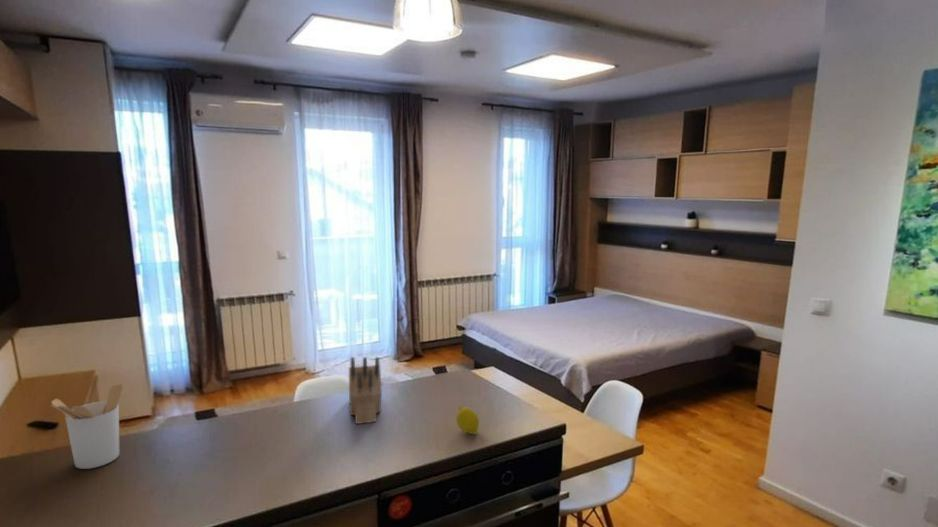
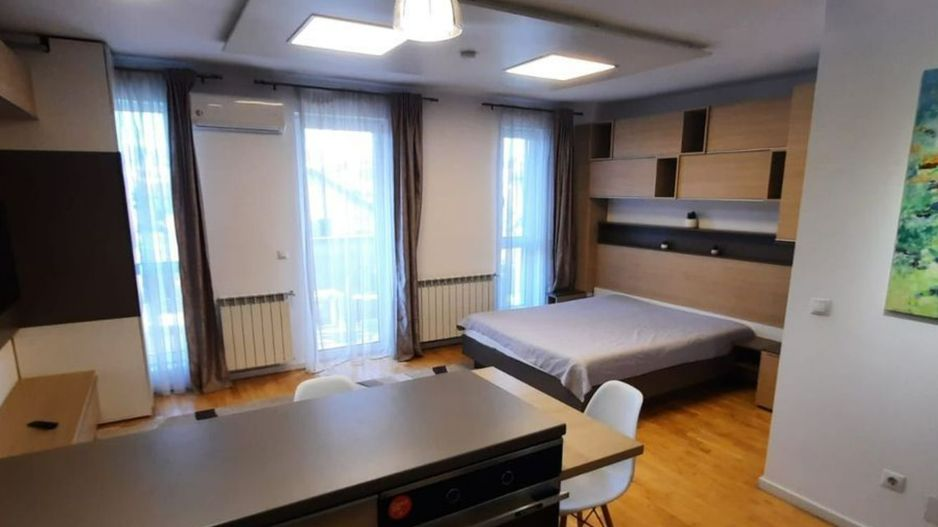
- fruit (467, 420)
- utensil holder (87, 427)
- knife block (364, 380)
